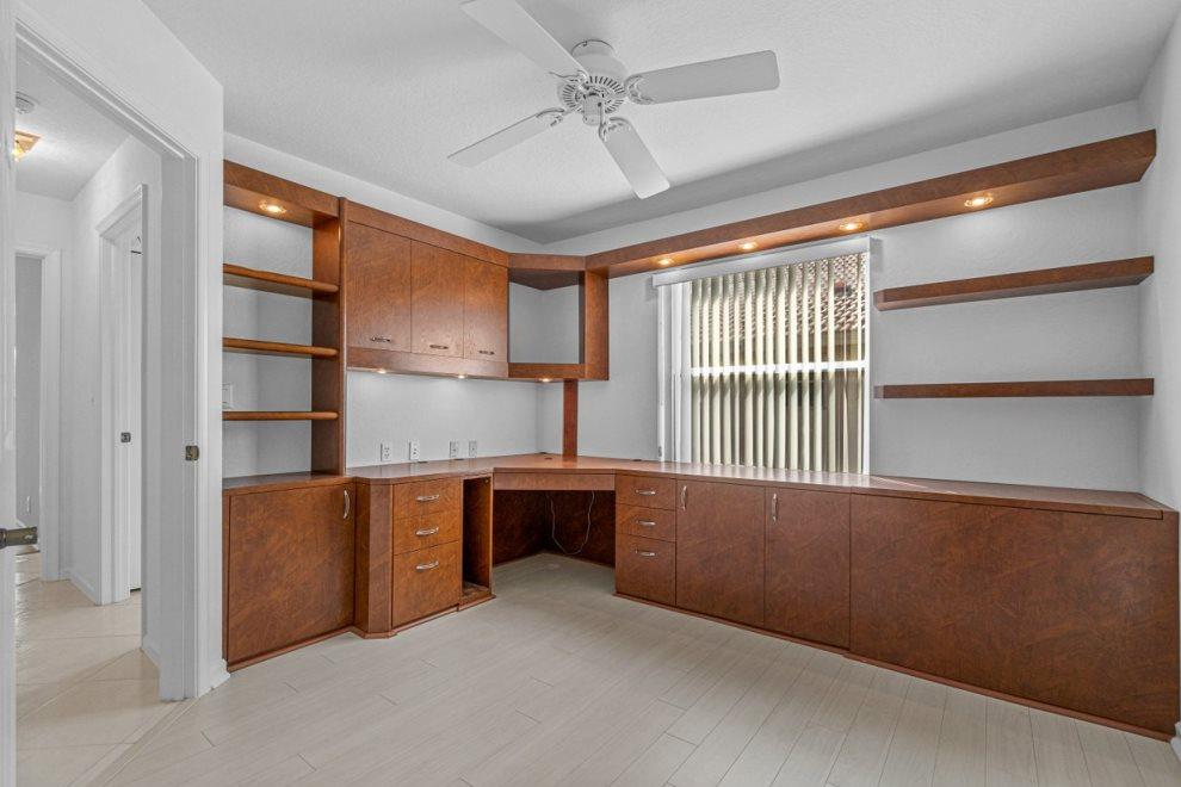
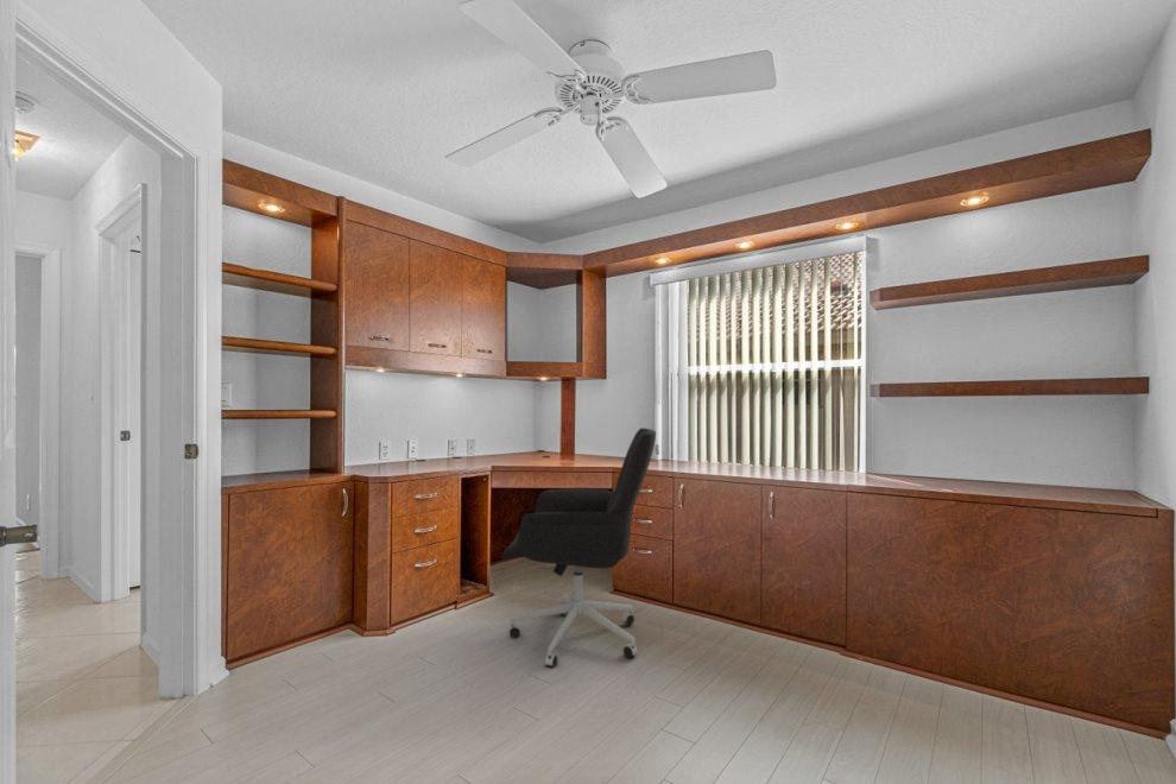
+ office chair (577, 533)
